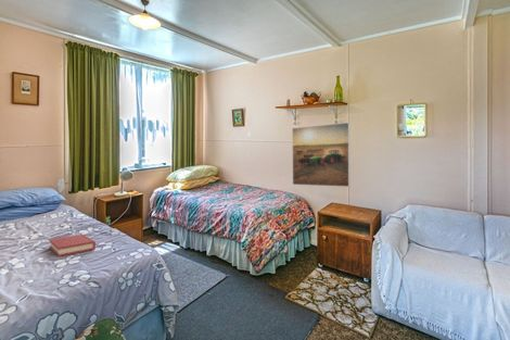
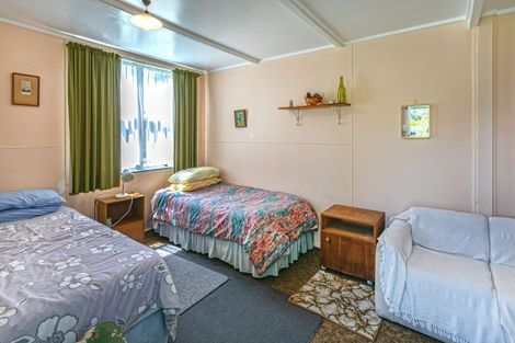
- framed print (319, 155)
- hardback book (72, 243)
